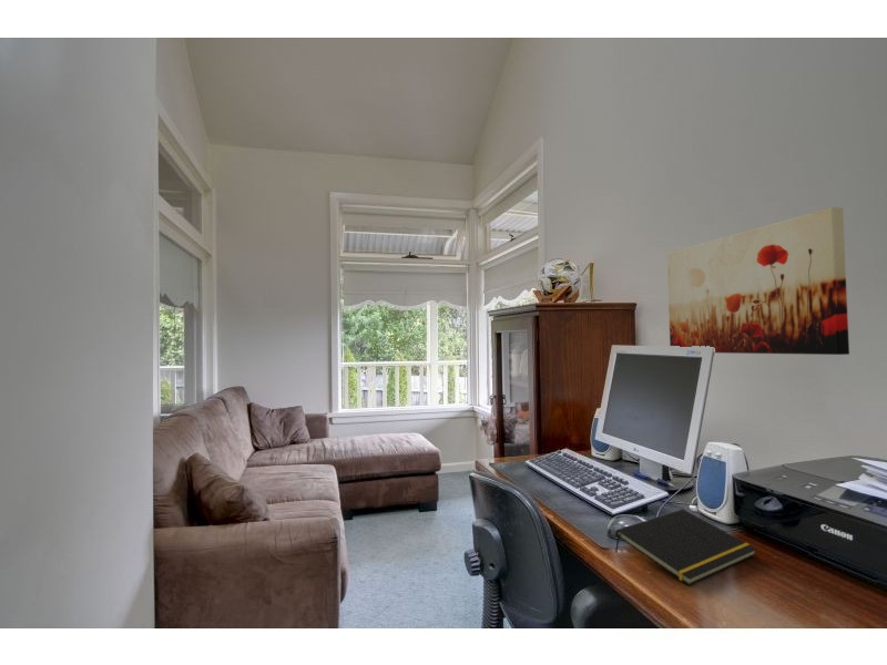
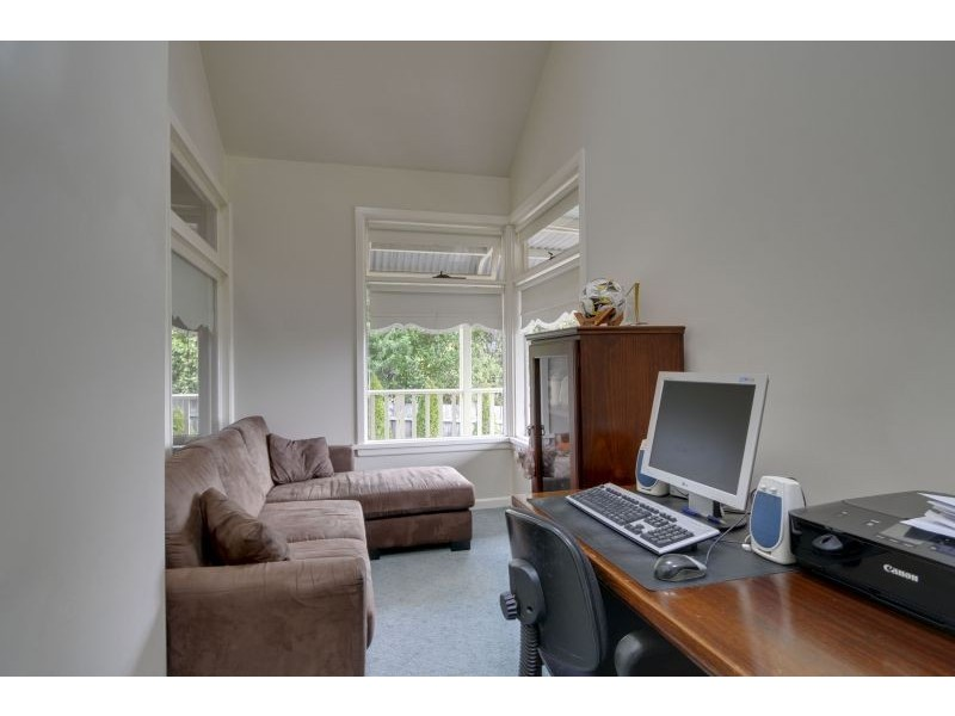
- notepad (685, 542)
- wall art (740, 293)
